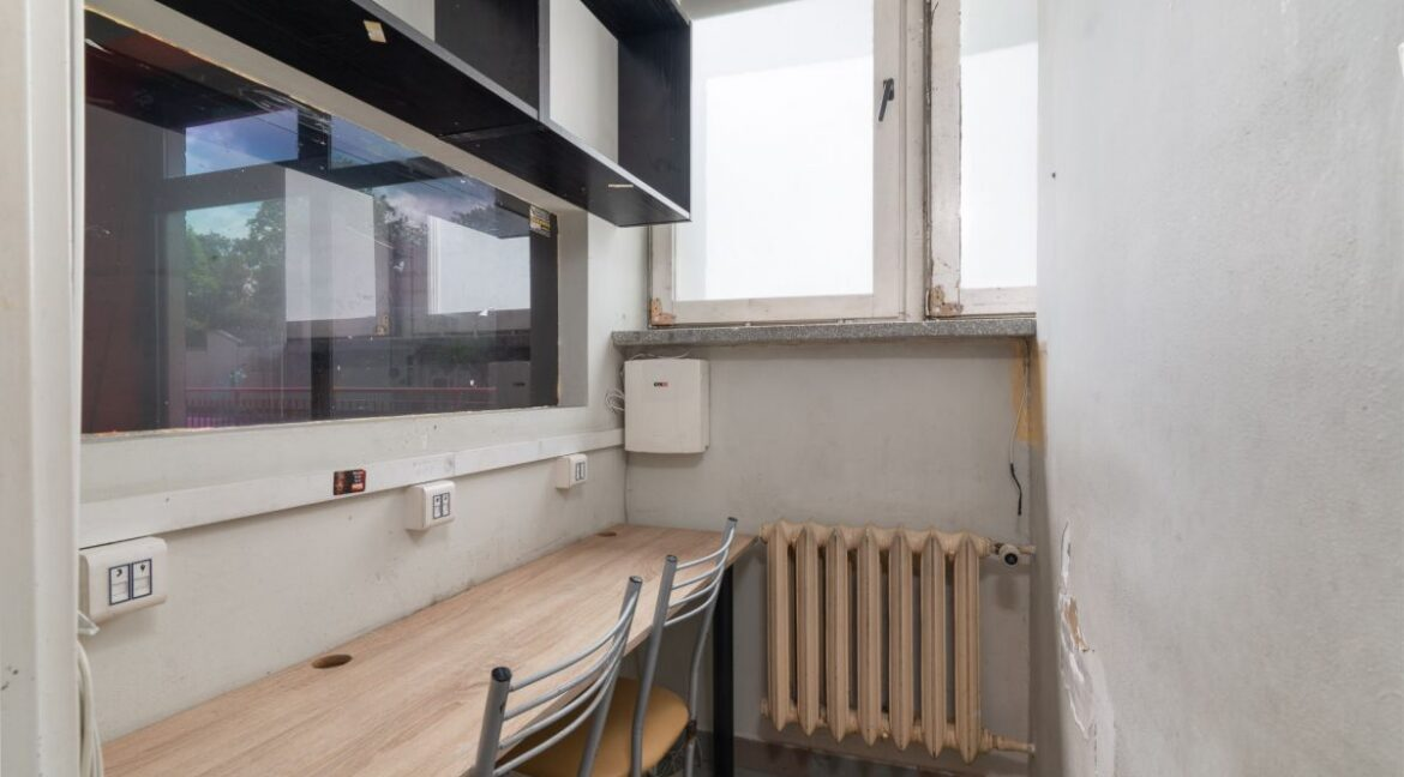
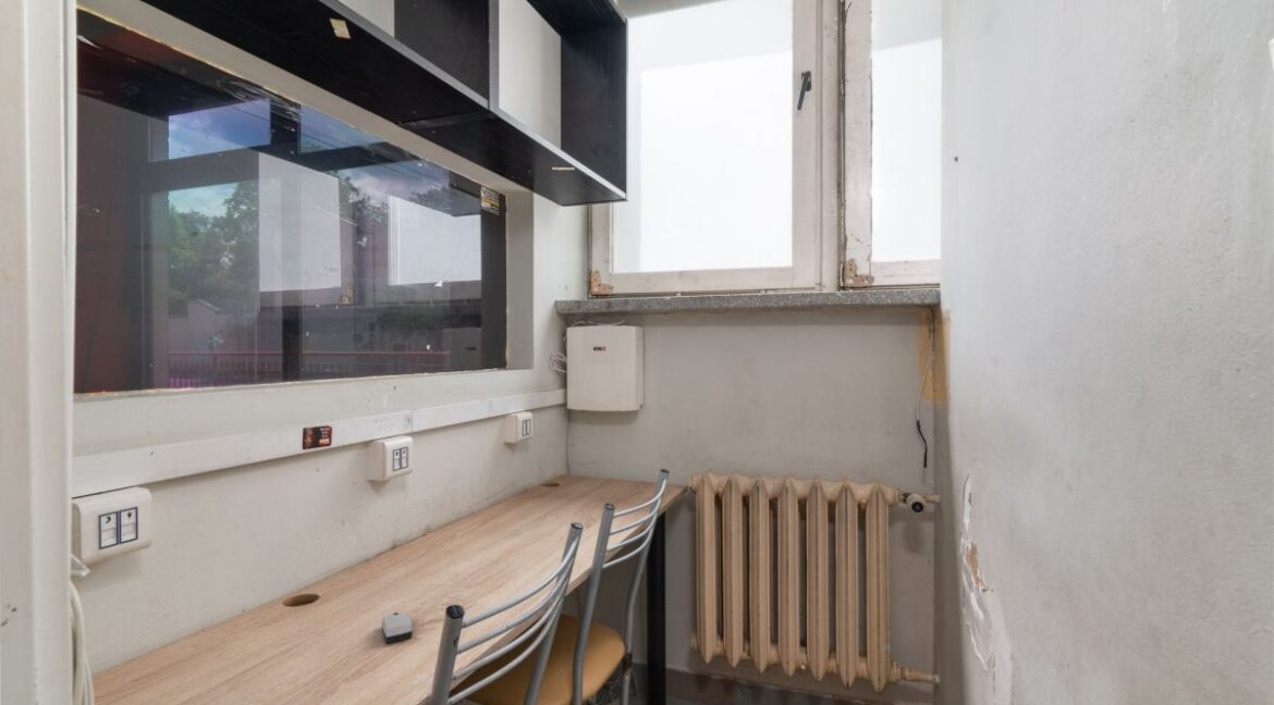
+ computer mouse (396, 622)
